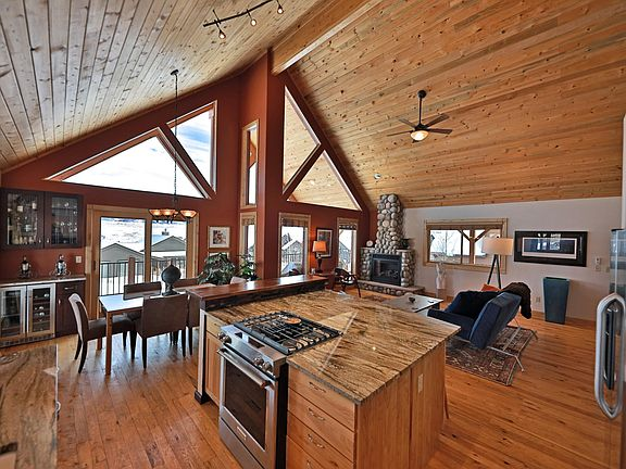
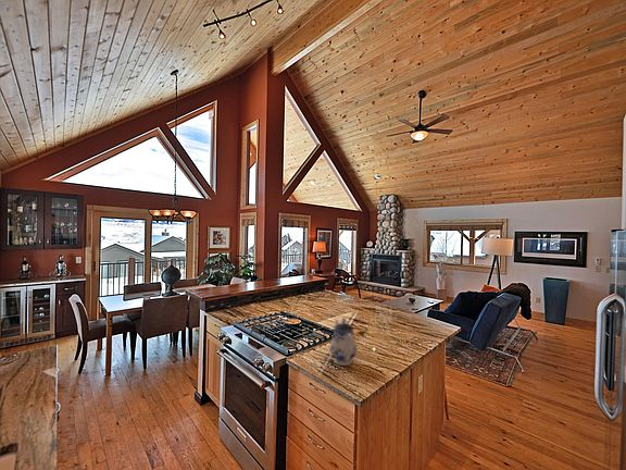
+ teapot (342, 339)
